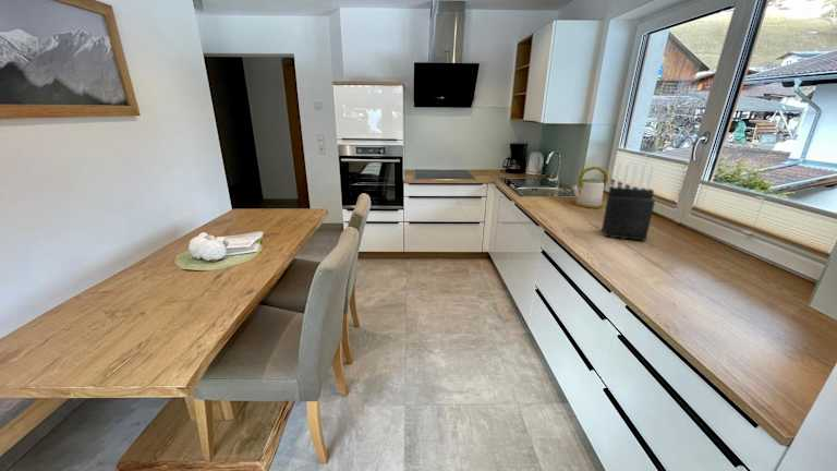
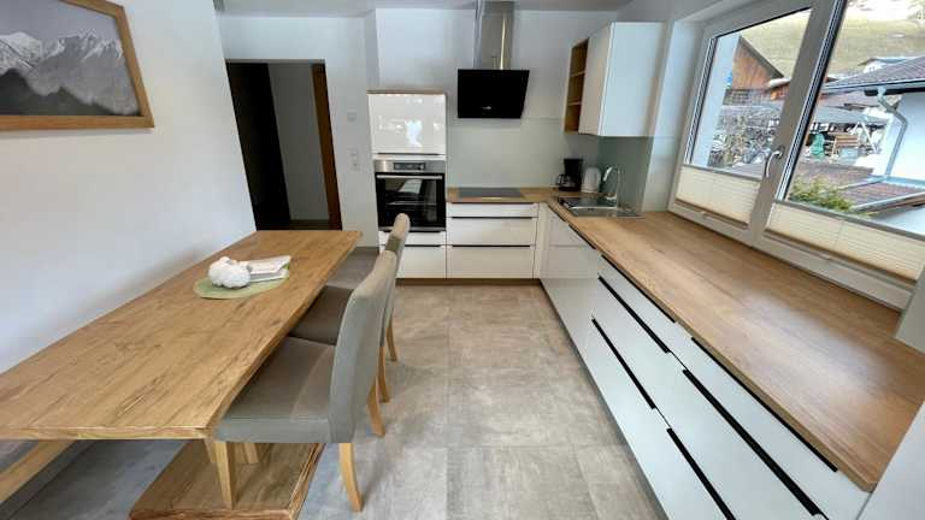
- kettle (589, 185)
- knife block (630, 201)
